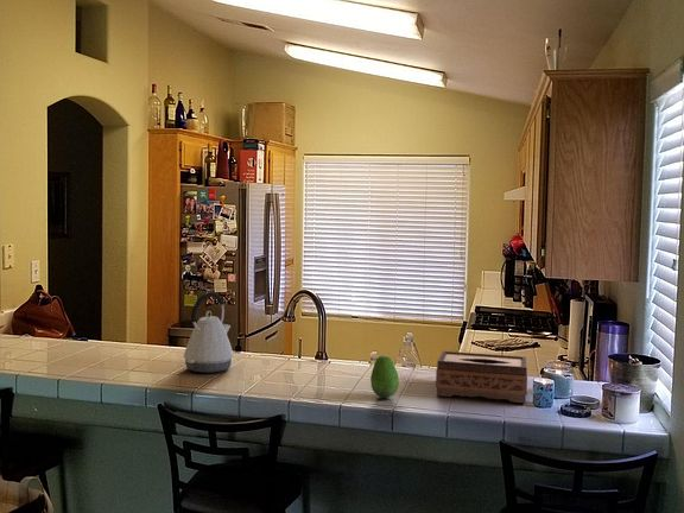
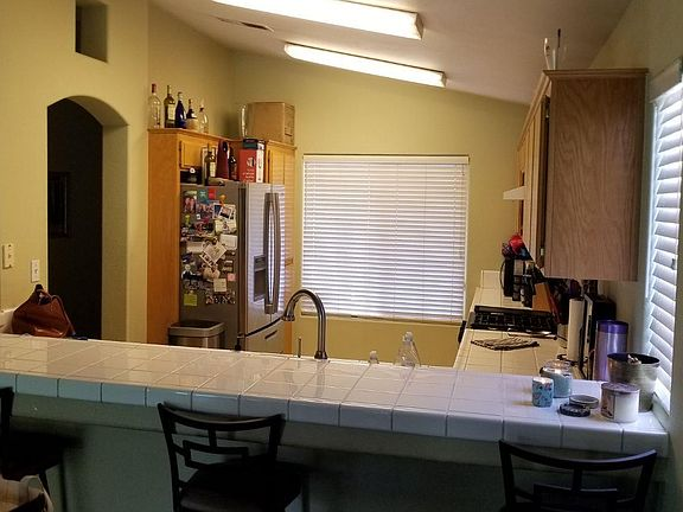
- tissue box (482, 375)
- fruit (385, 376)
- kettle (209, 330)
